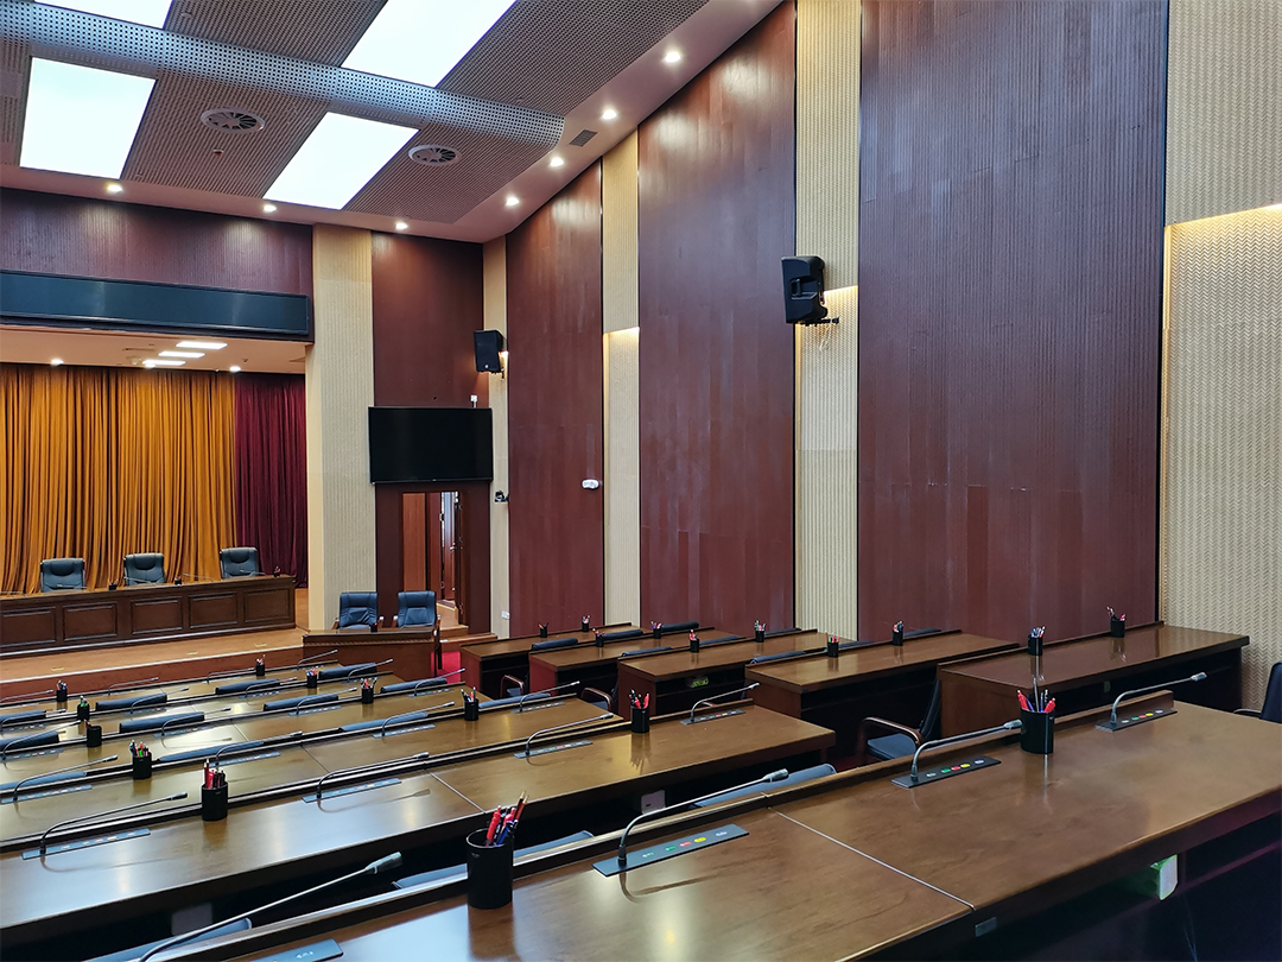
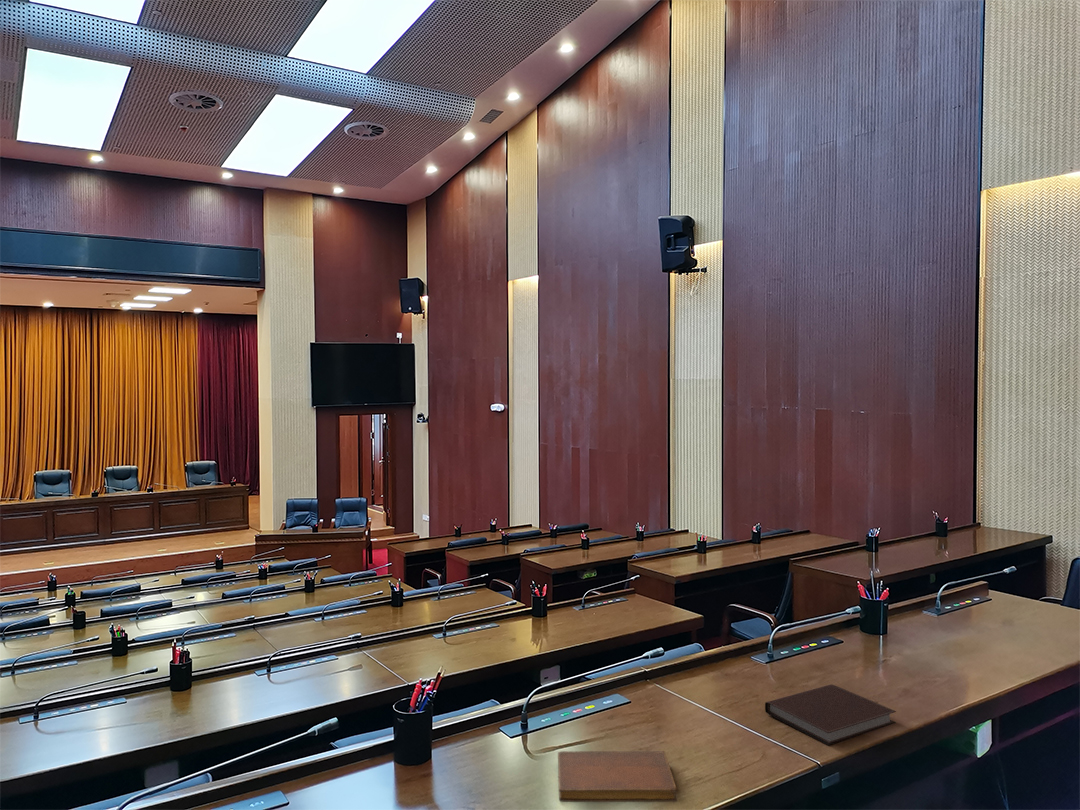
+ notebook (614, 774)
+ notebook (829, 711)
